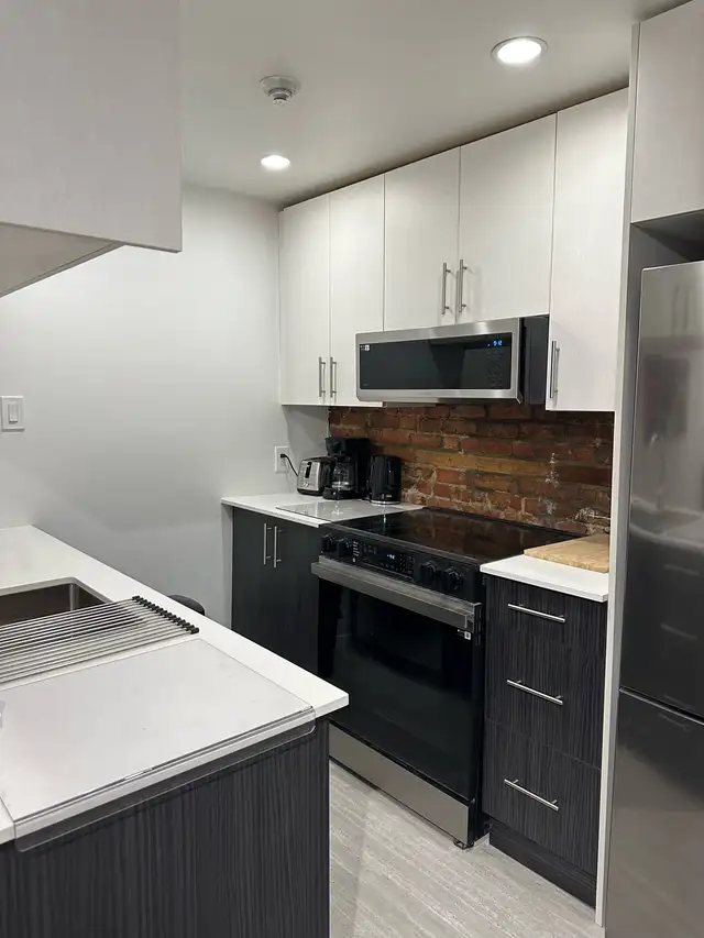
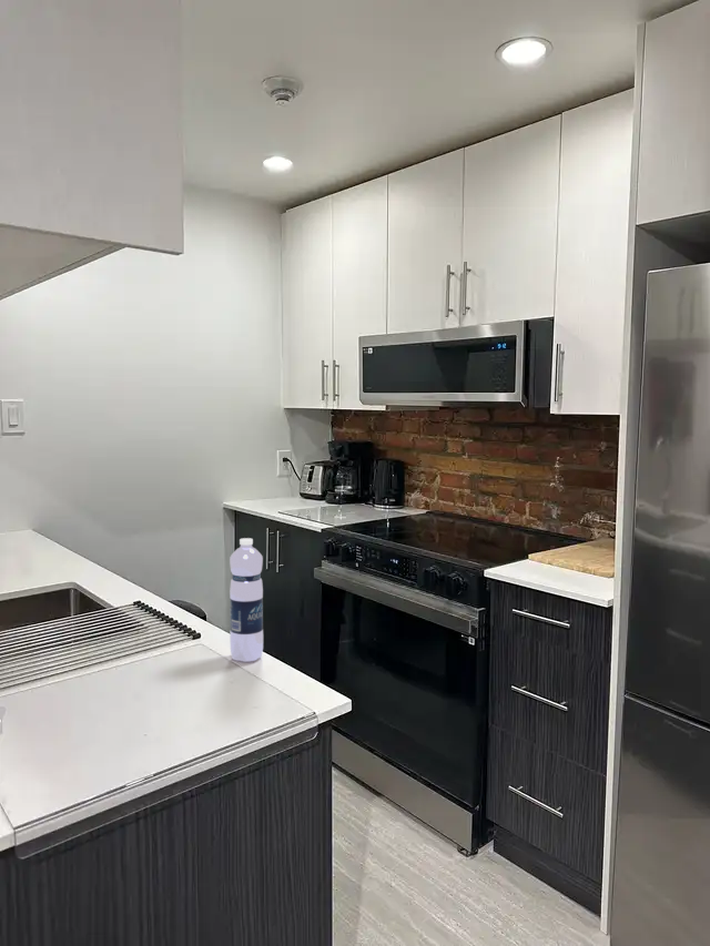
+ water bottle (246, 598)
